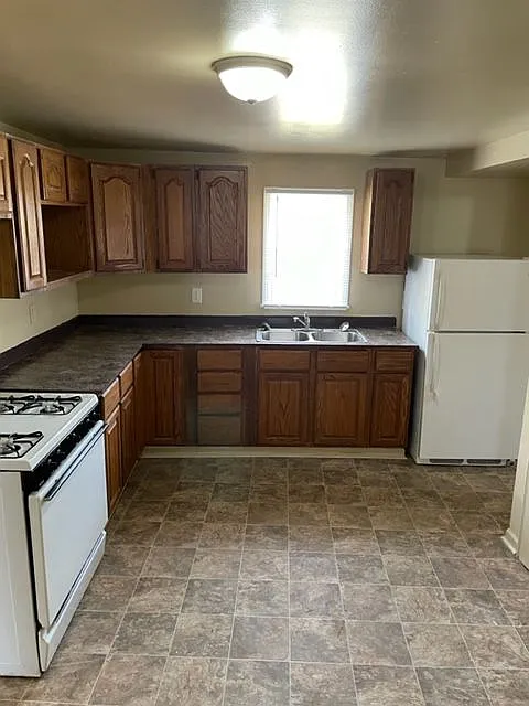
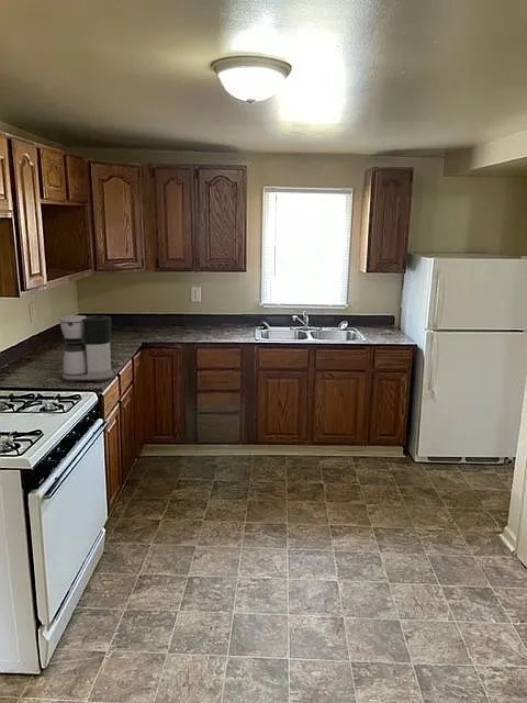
+ coffee maker (87, 347)
